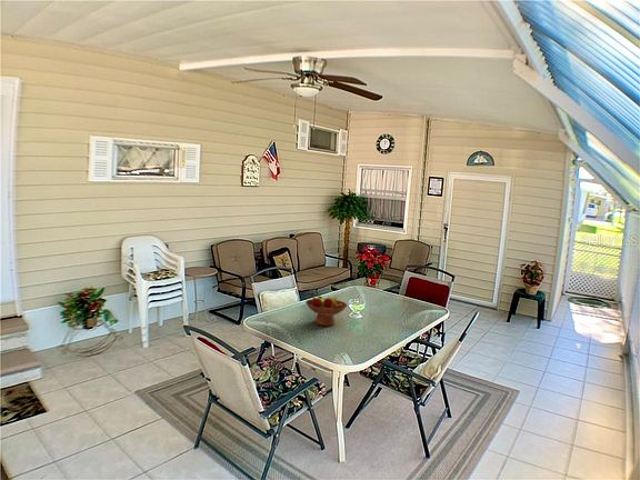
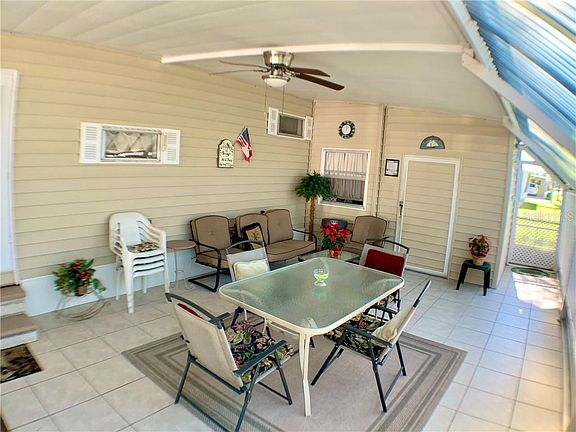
- fruit bowl (326, 309)
